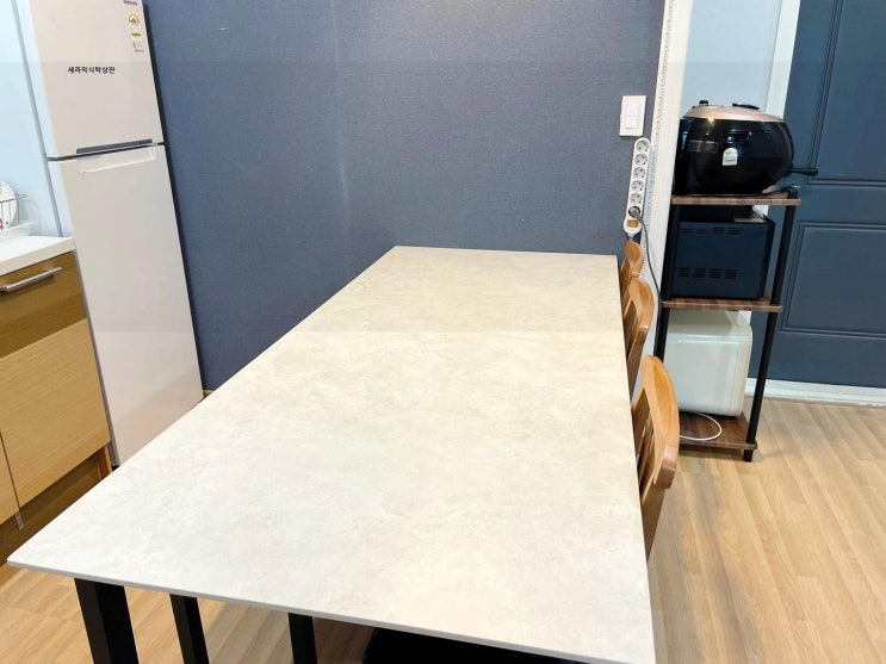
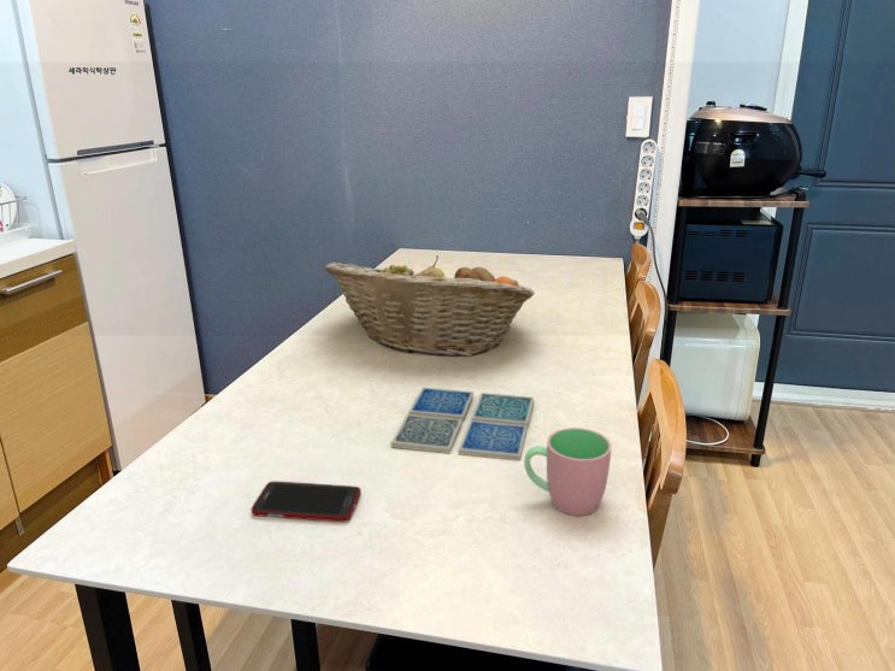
+ cup (566, 472)
+ drink coaster (469, 423)
+ cell phone (307, 501)
+ fruit basket (428, 294)
